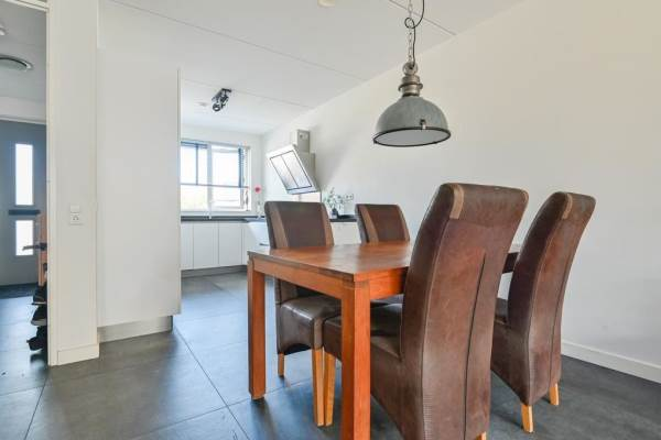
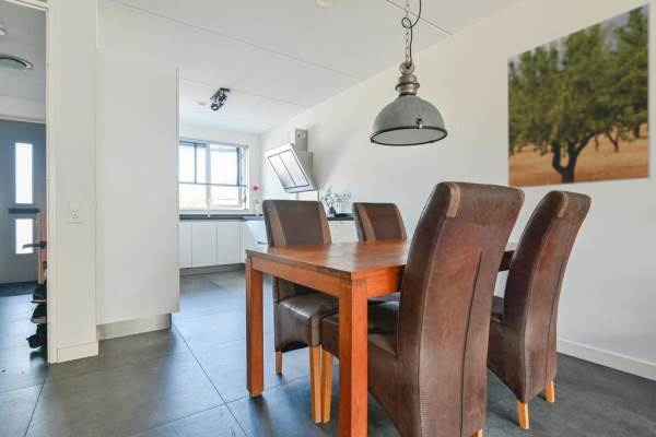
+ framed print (569, 109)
